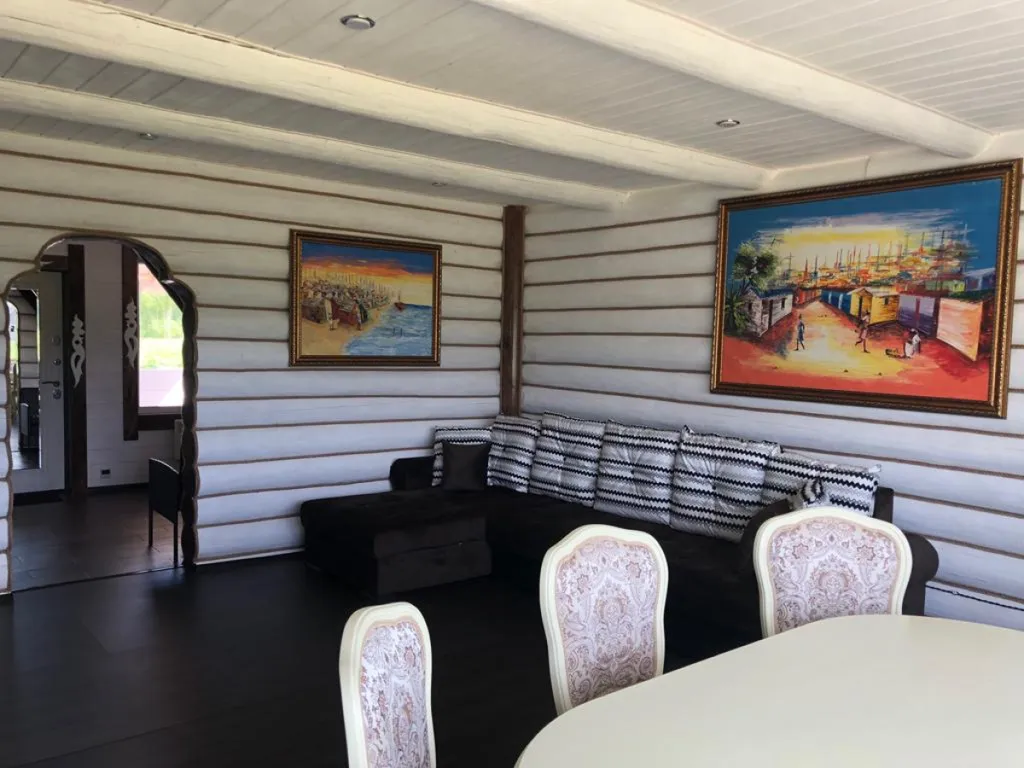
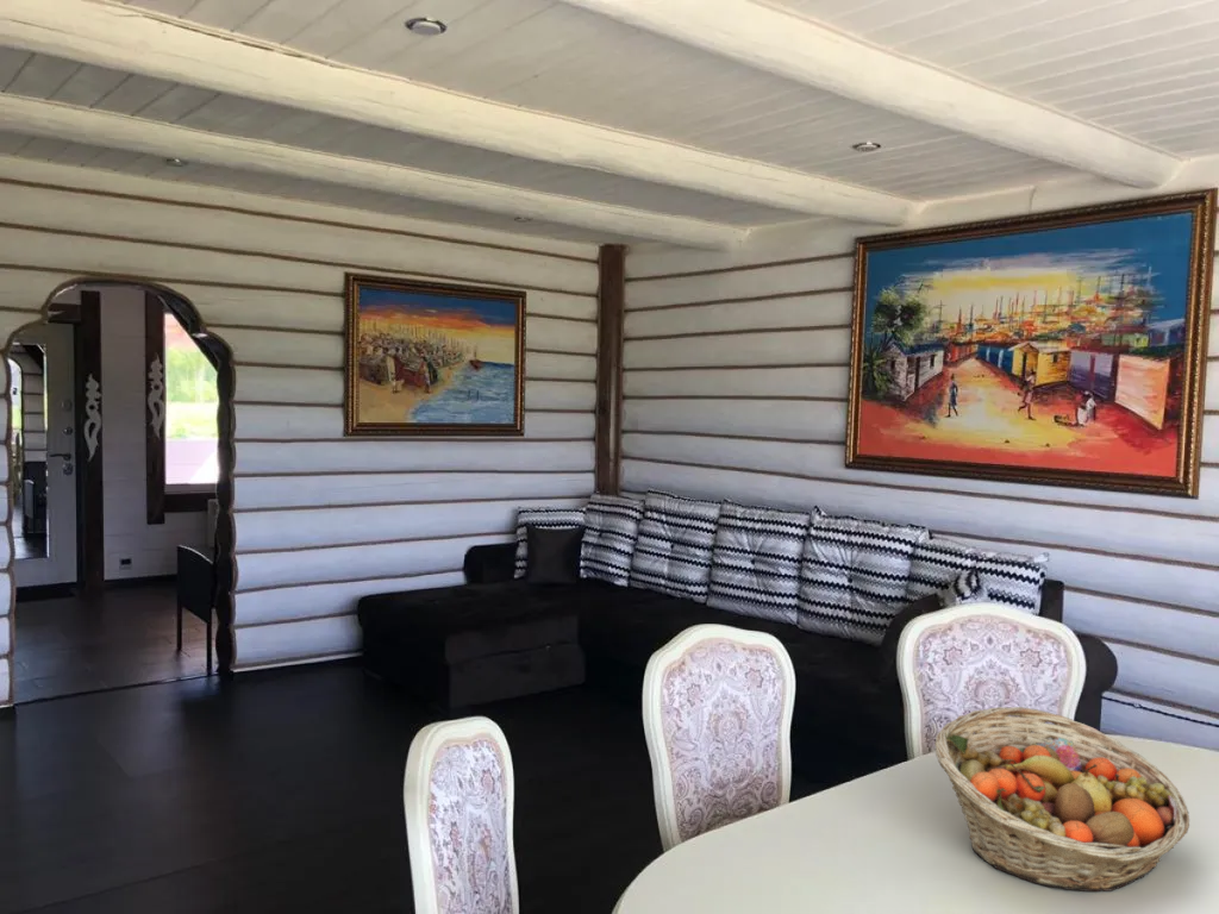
+ fruit basket (1056, 794)
